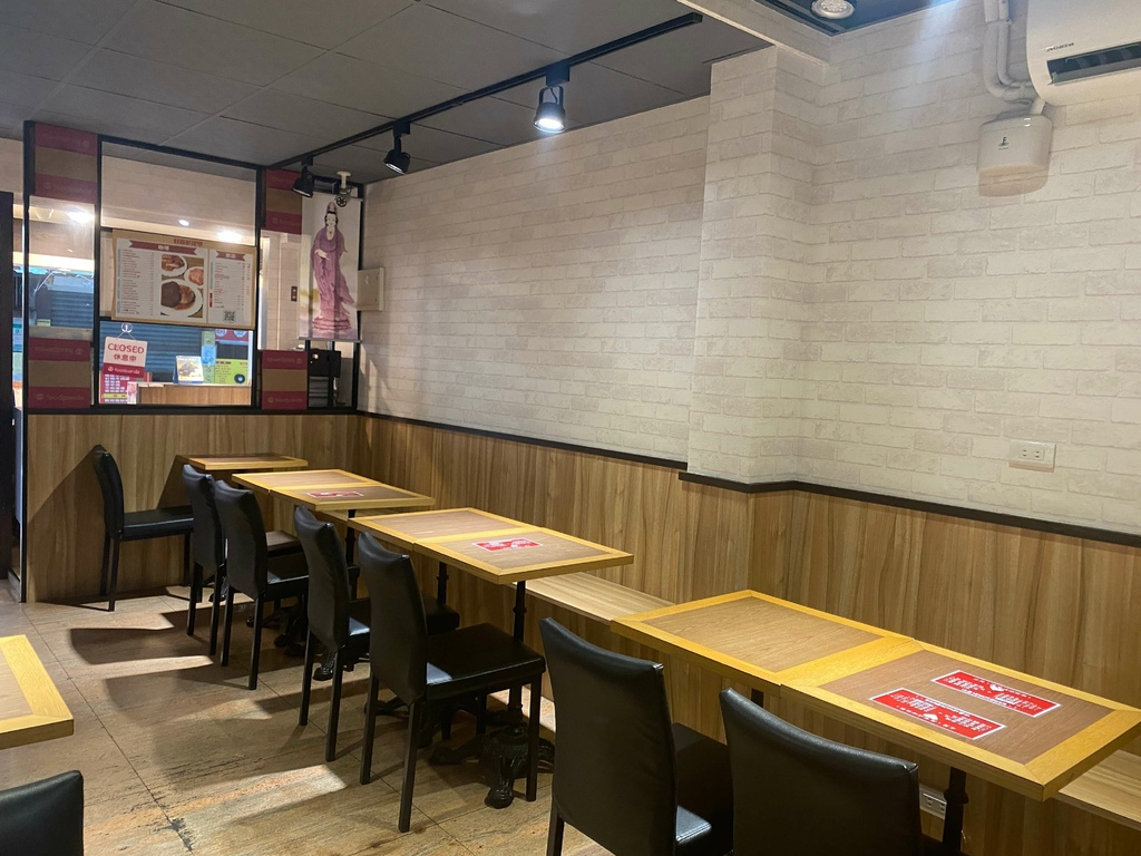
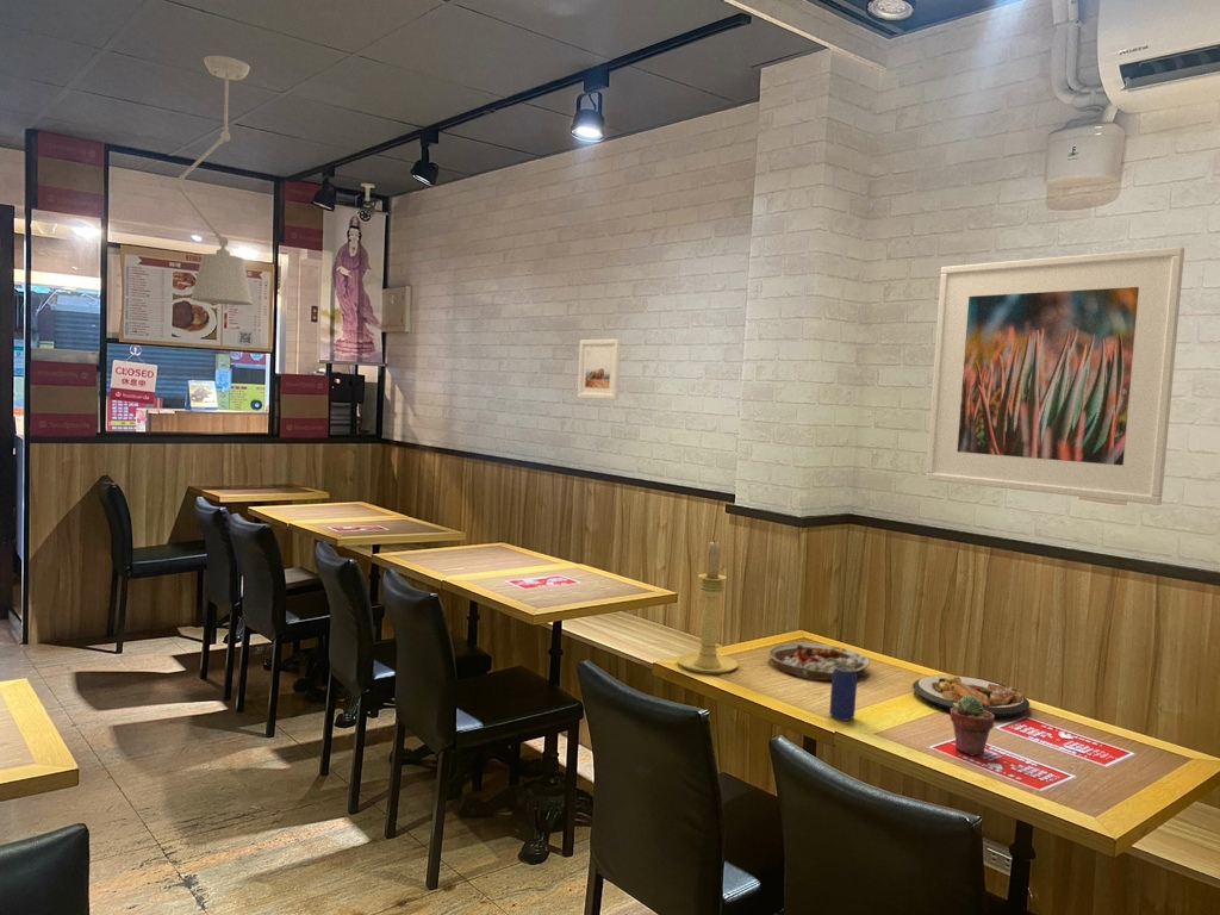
+ potted succulent (971, 723)
+ plate (818, 656)
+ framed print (598, 369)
+ pendant lamp (197, 164)
+ beverage can (842, 692)
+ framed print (1041, 375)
+ candle holder (710, 603)
+ plate (970, 690)
